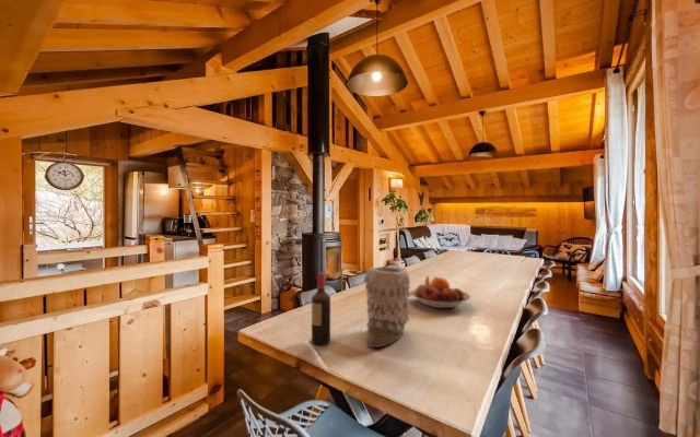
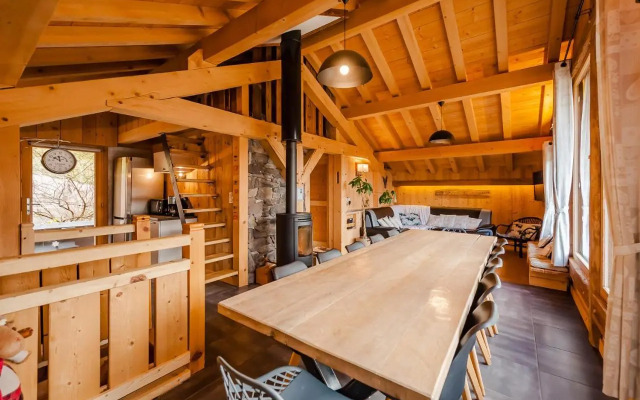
- fruit bowl (439, 291)
- wine bottle (320, 307)
- vase (384, 302)
